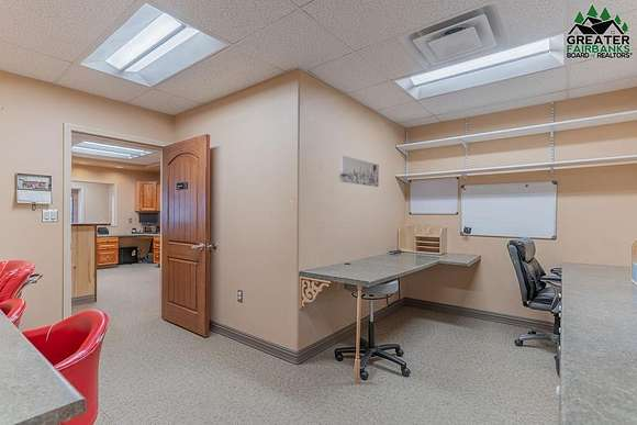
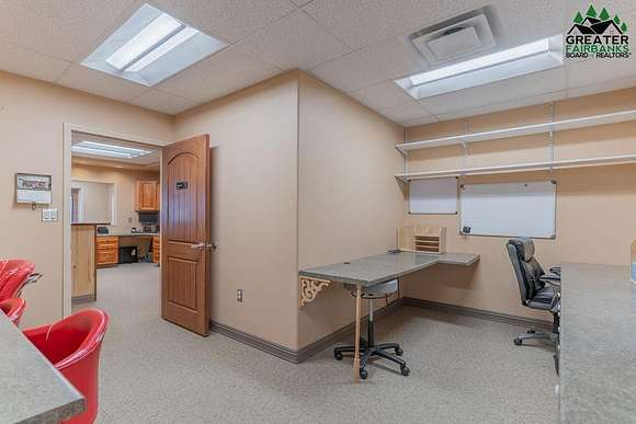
- wall art (360, 172)
